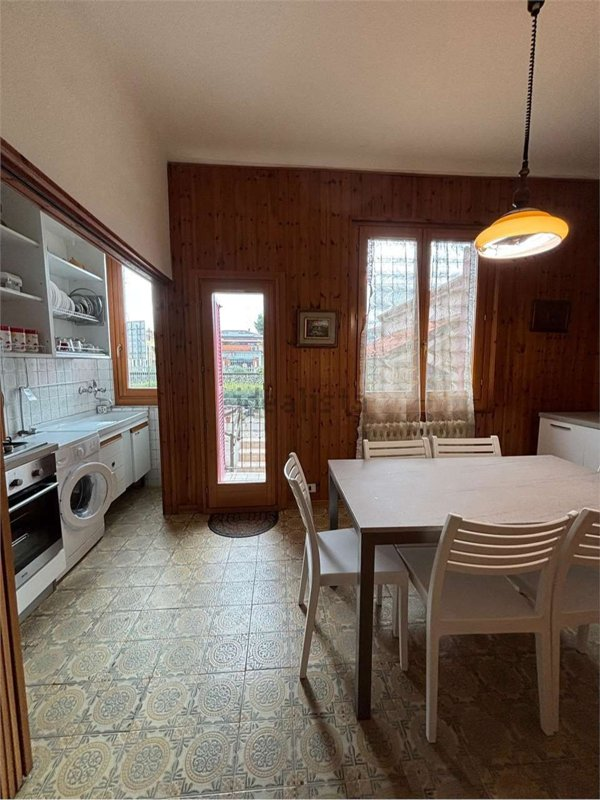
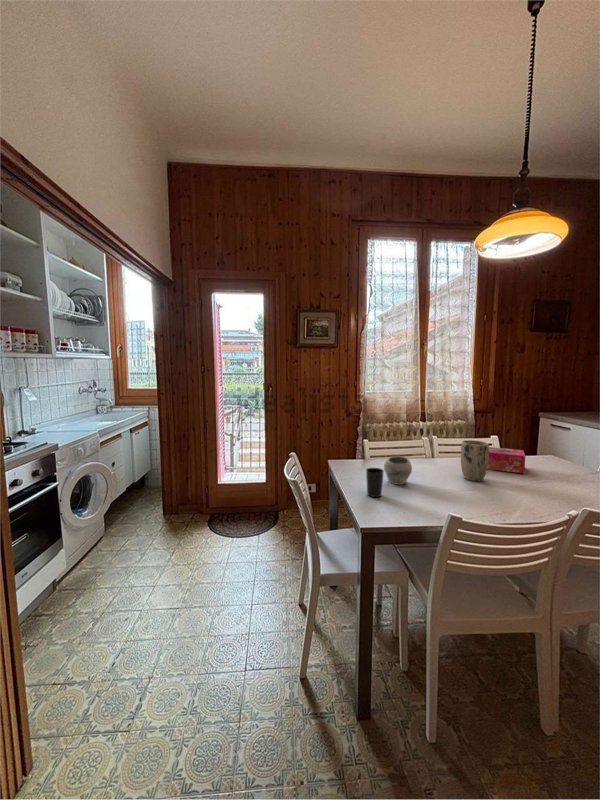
+ tissue box (494, 458)
+ cup (374, 482)
+ plant pot (474, 460)
+ bowl (397, 470)
